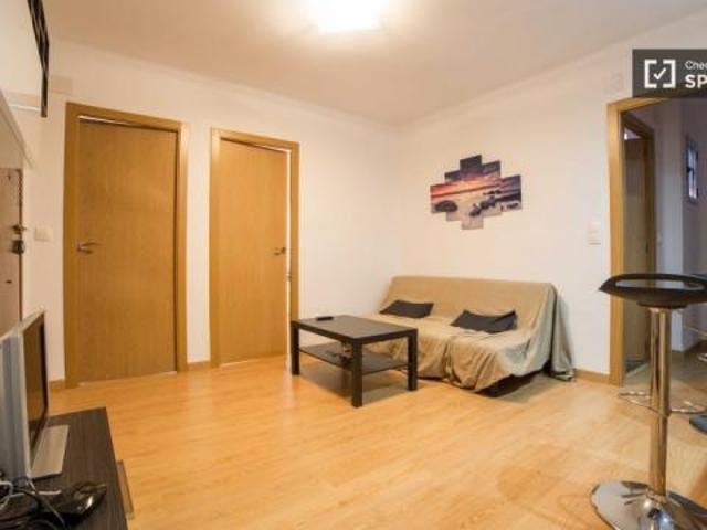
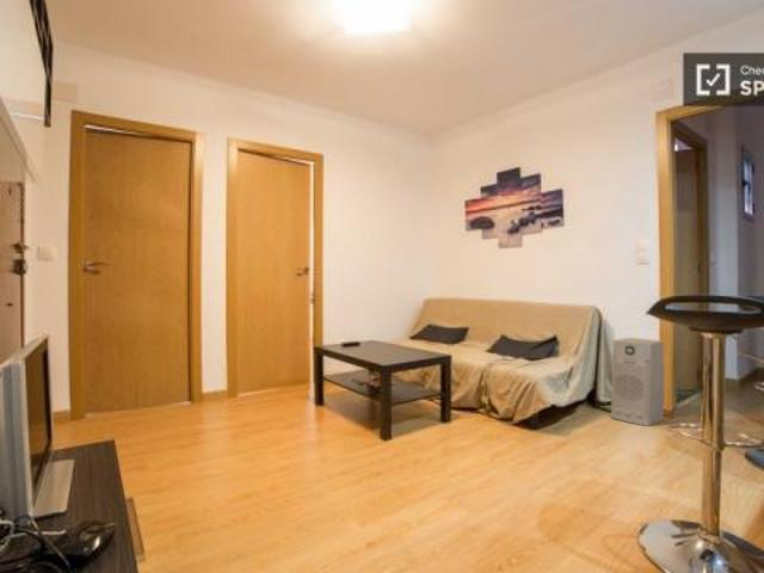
+ air purifier (637, 378)
